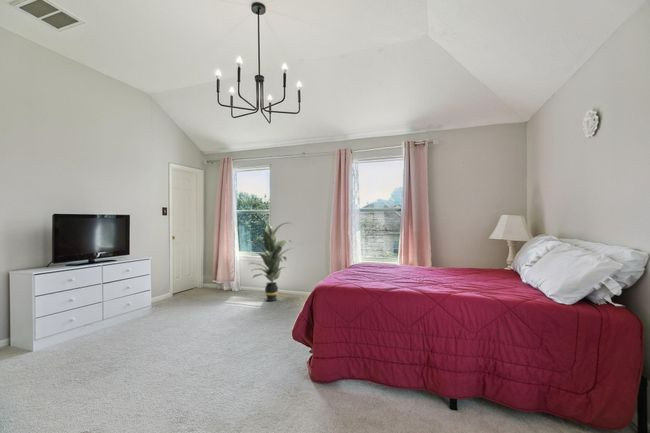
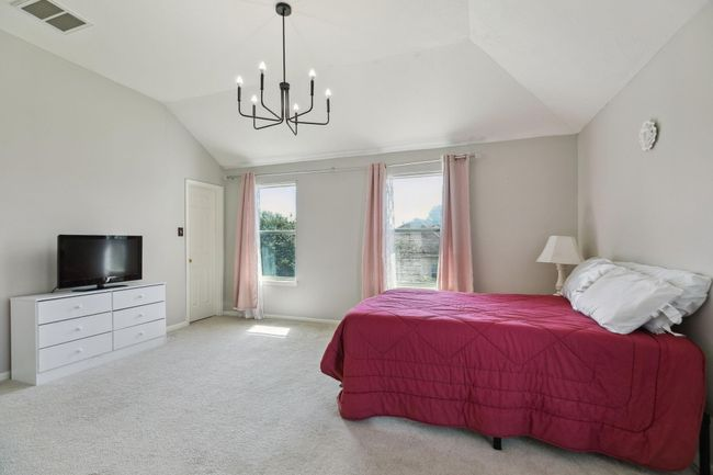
- indoor plant (269, 258)
